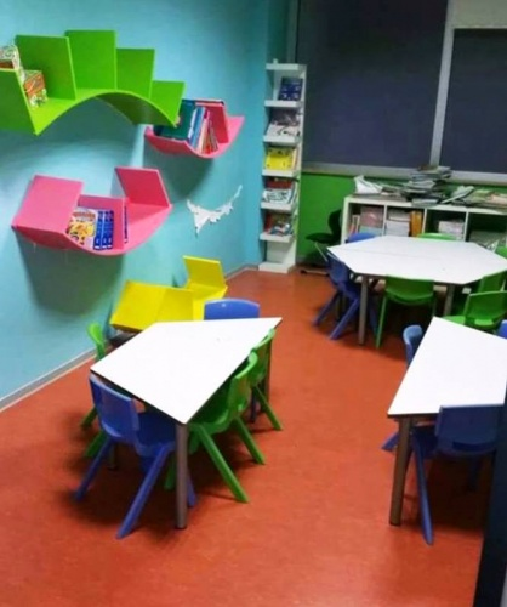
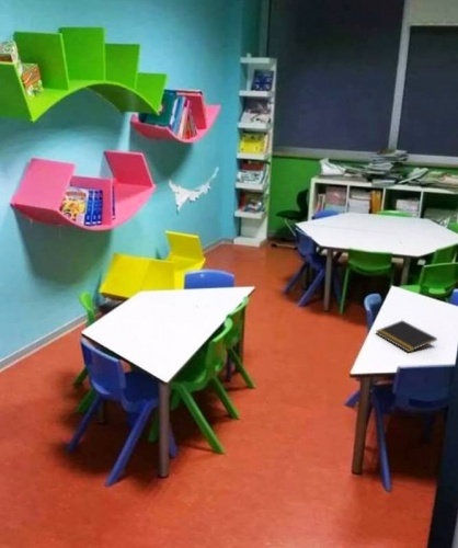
+ notepad (405, 335)
